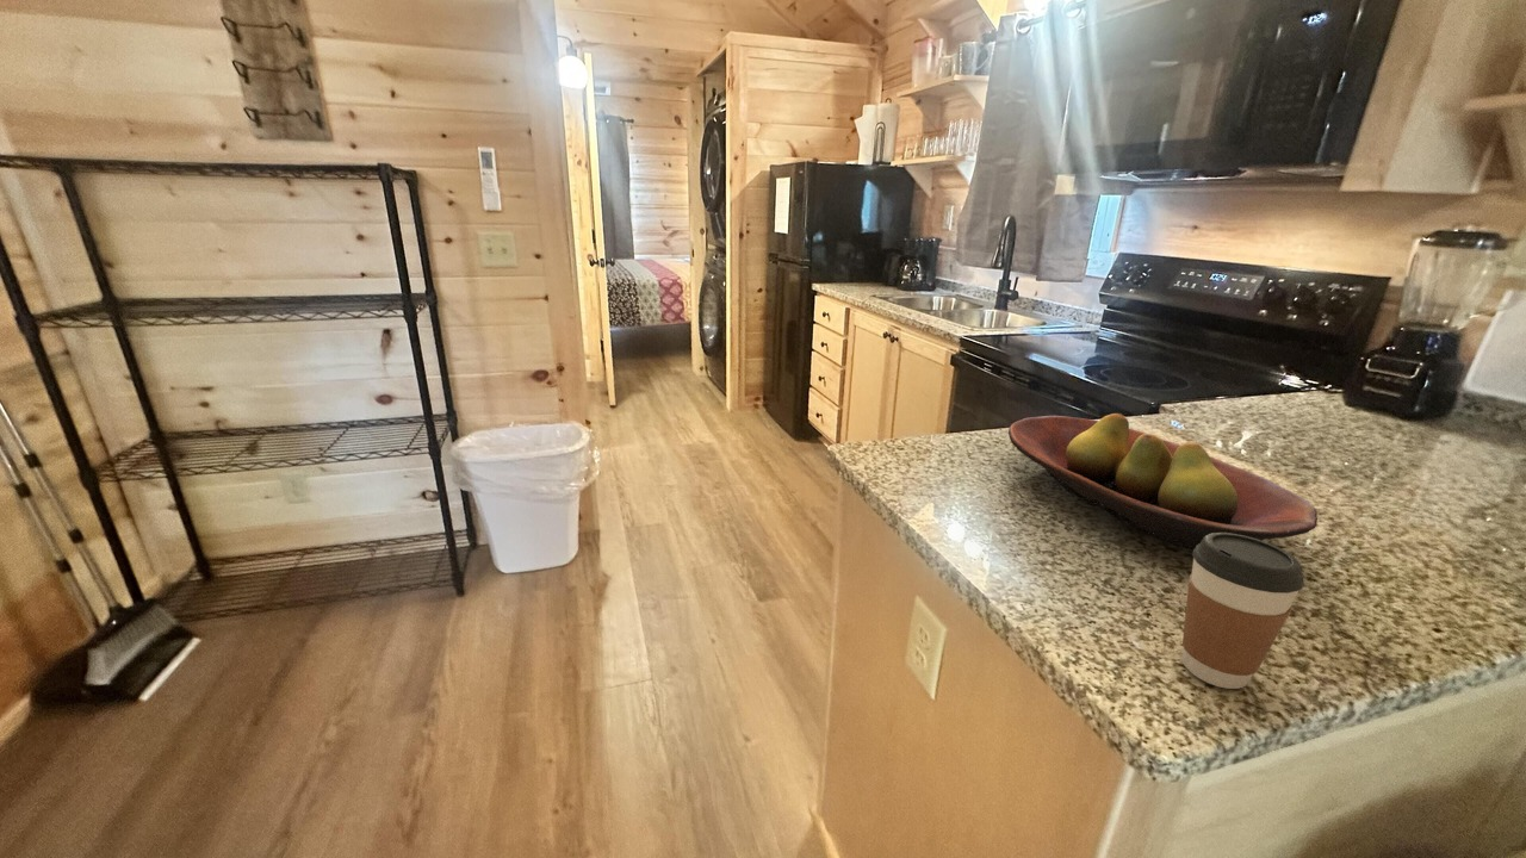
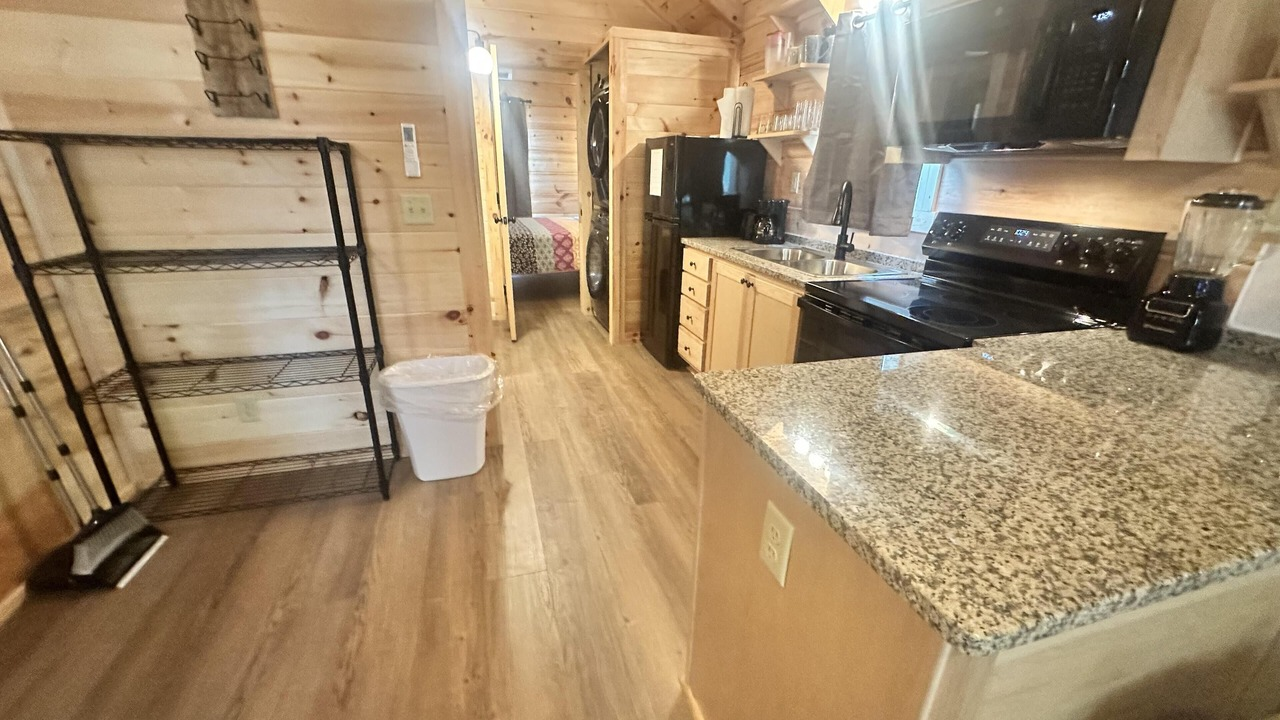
- coffee cup (1232, 611)
- fruit bowl (1139, 466)
